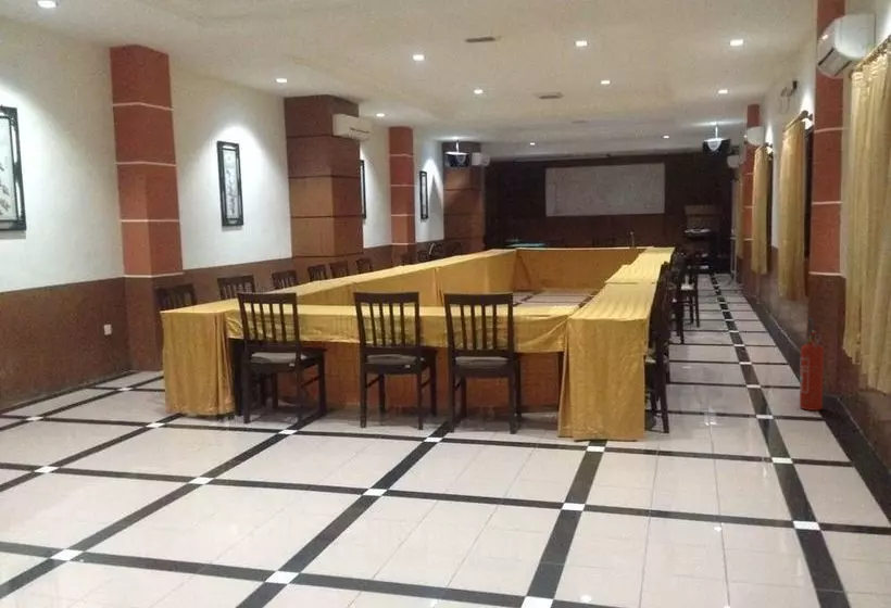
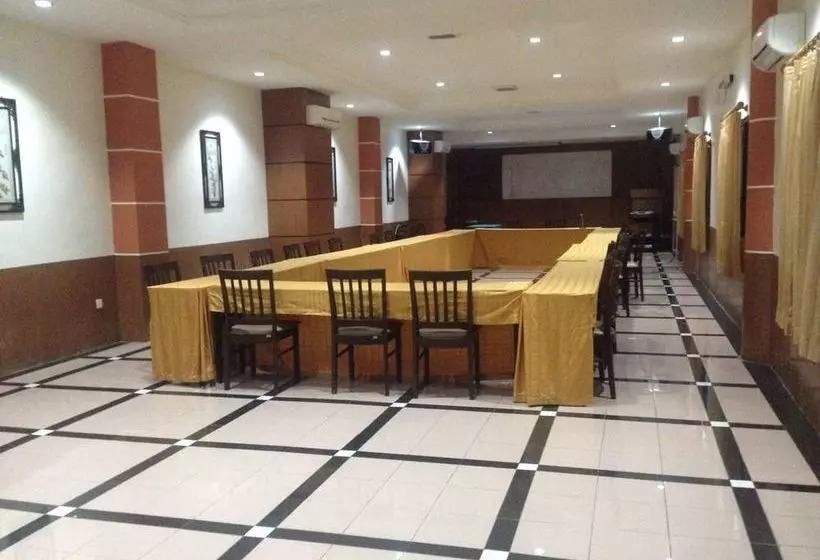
- fire extinguisher (811, 363)
